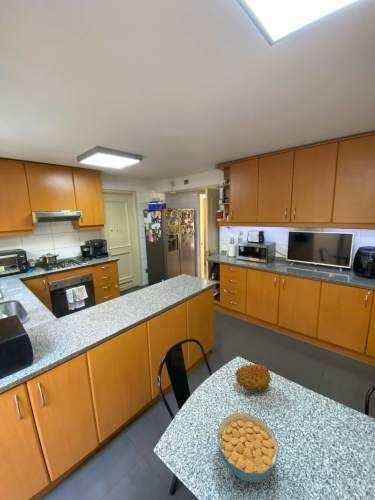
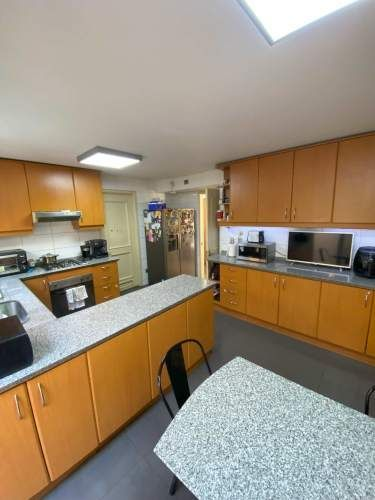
- fruit (252, 376)
- cereal bowl (246, 451)
